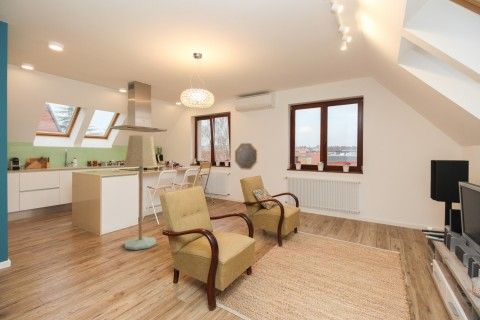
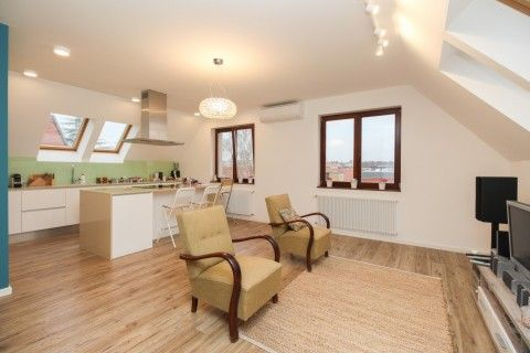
- floor lamp (140, 190)
- home mirror (245, 156)
